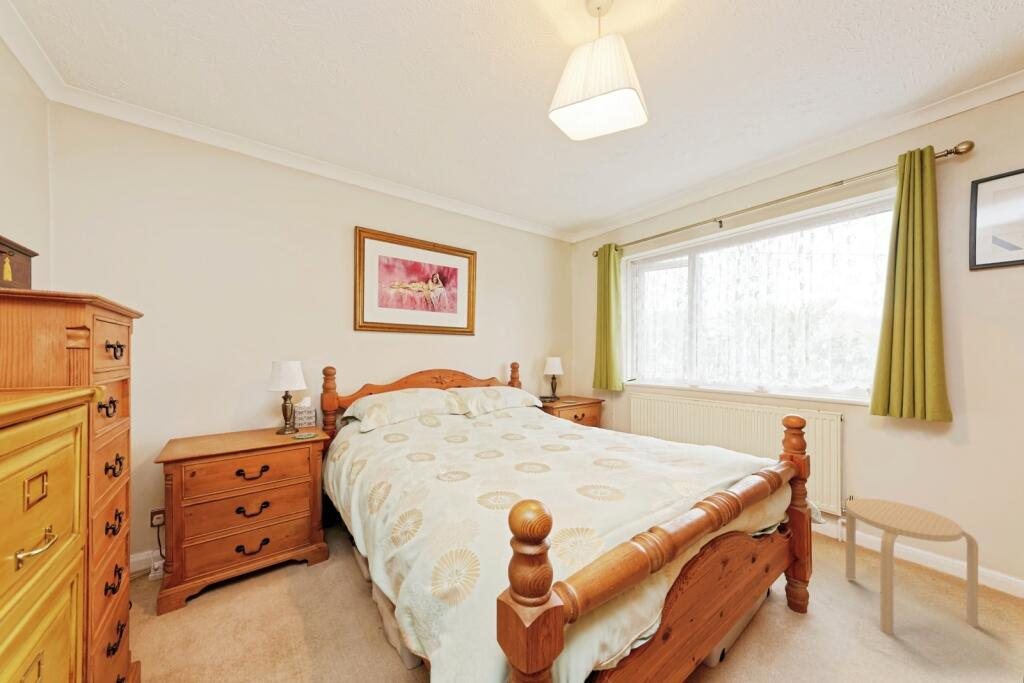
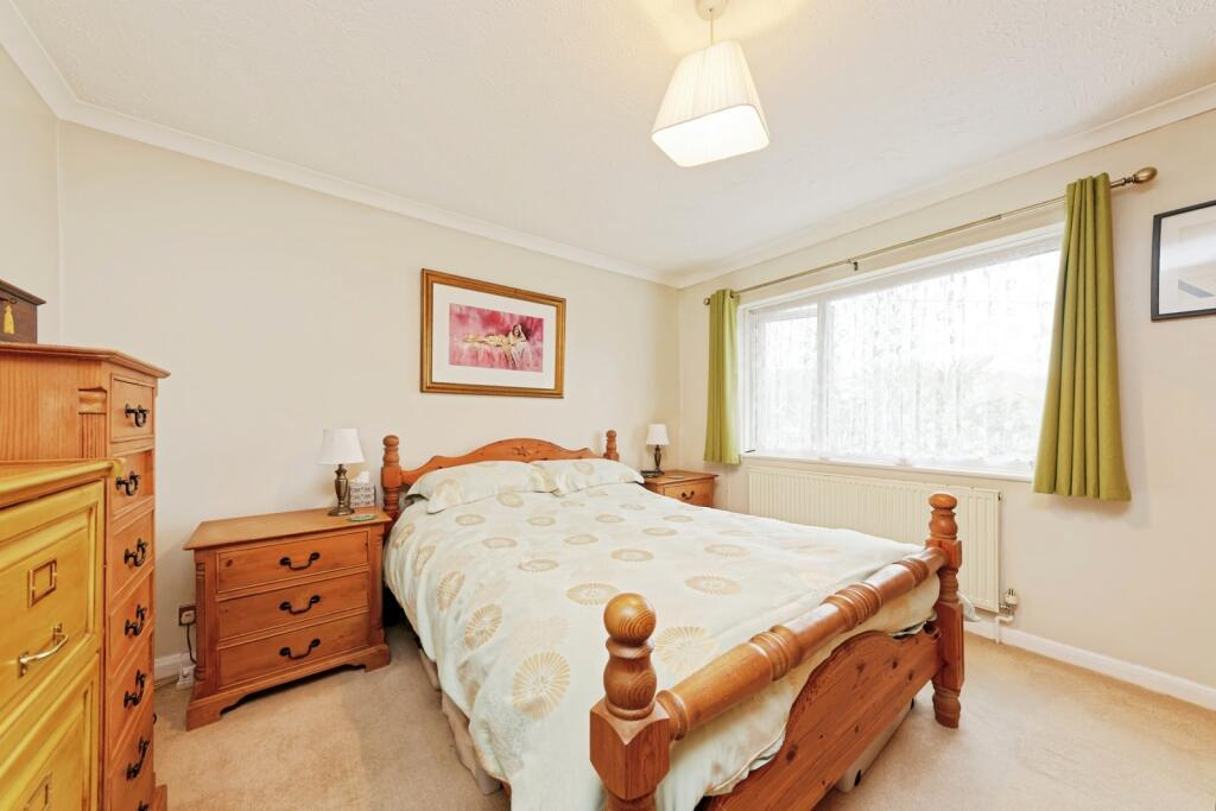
- stool (893, 564)
